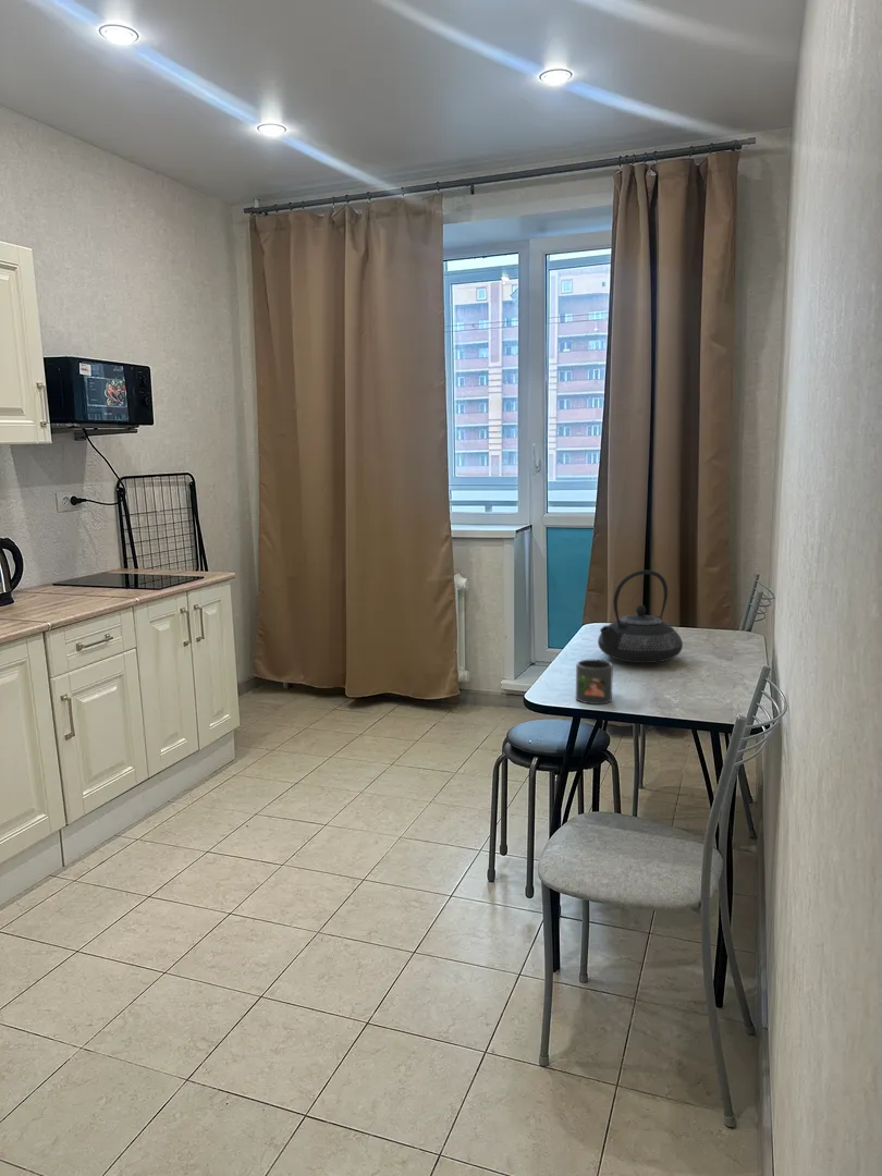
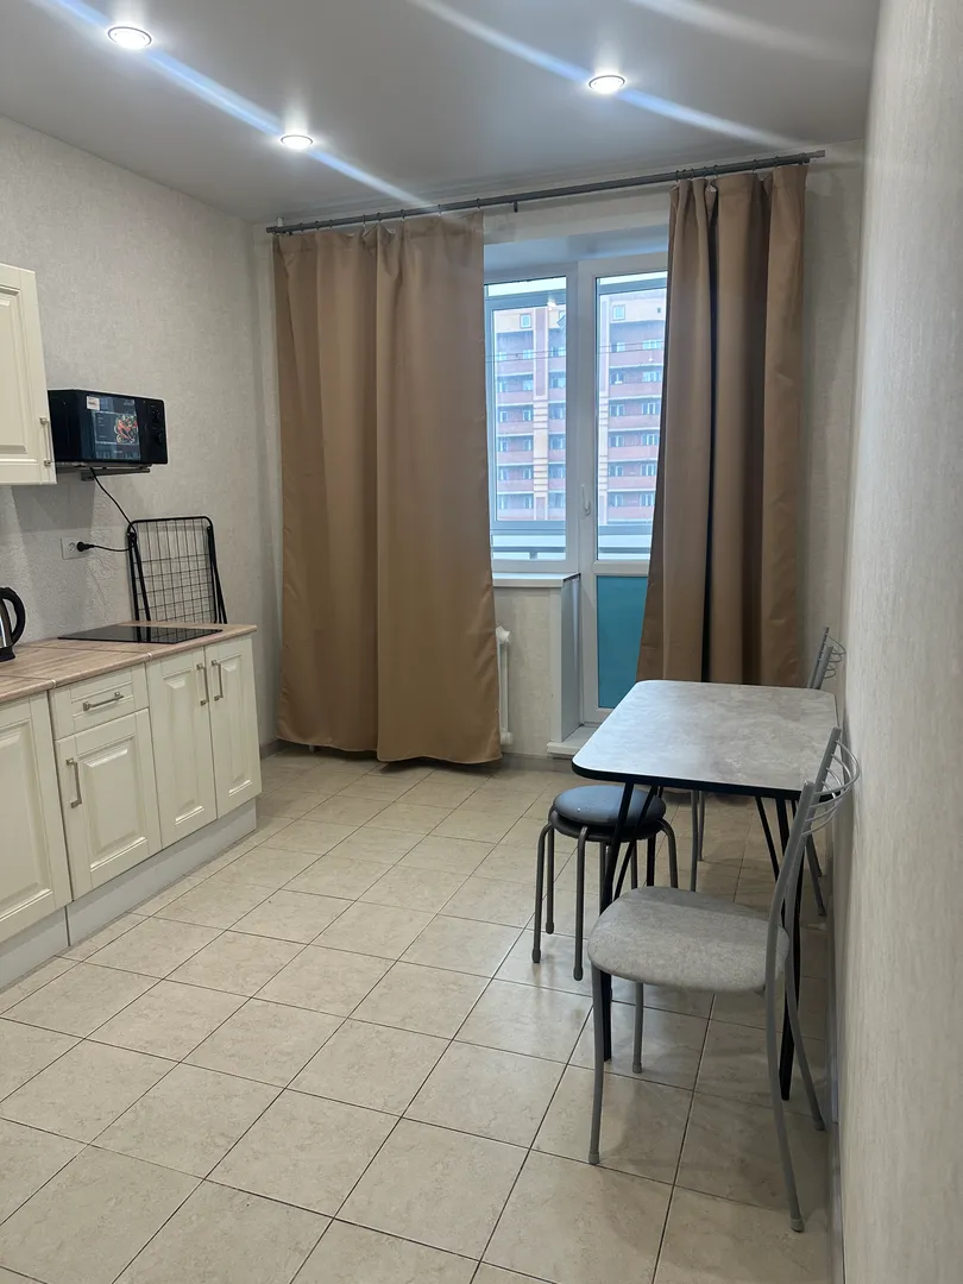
- teapot (636, 615)
- mug (595, 679)
